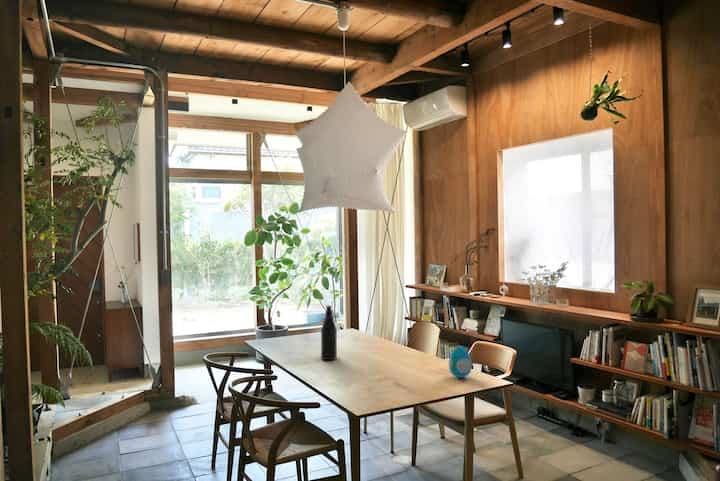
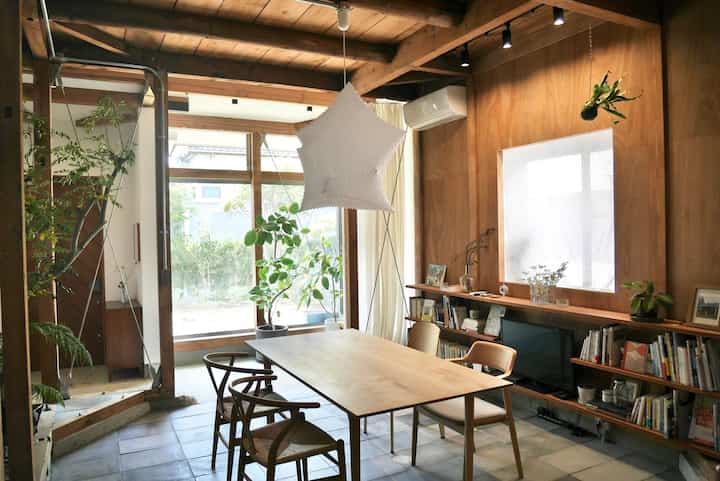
- bottle (328, 331)
- decorative egg (460, 361)
